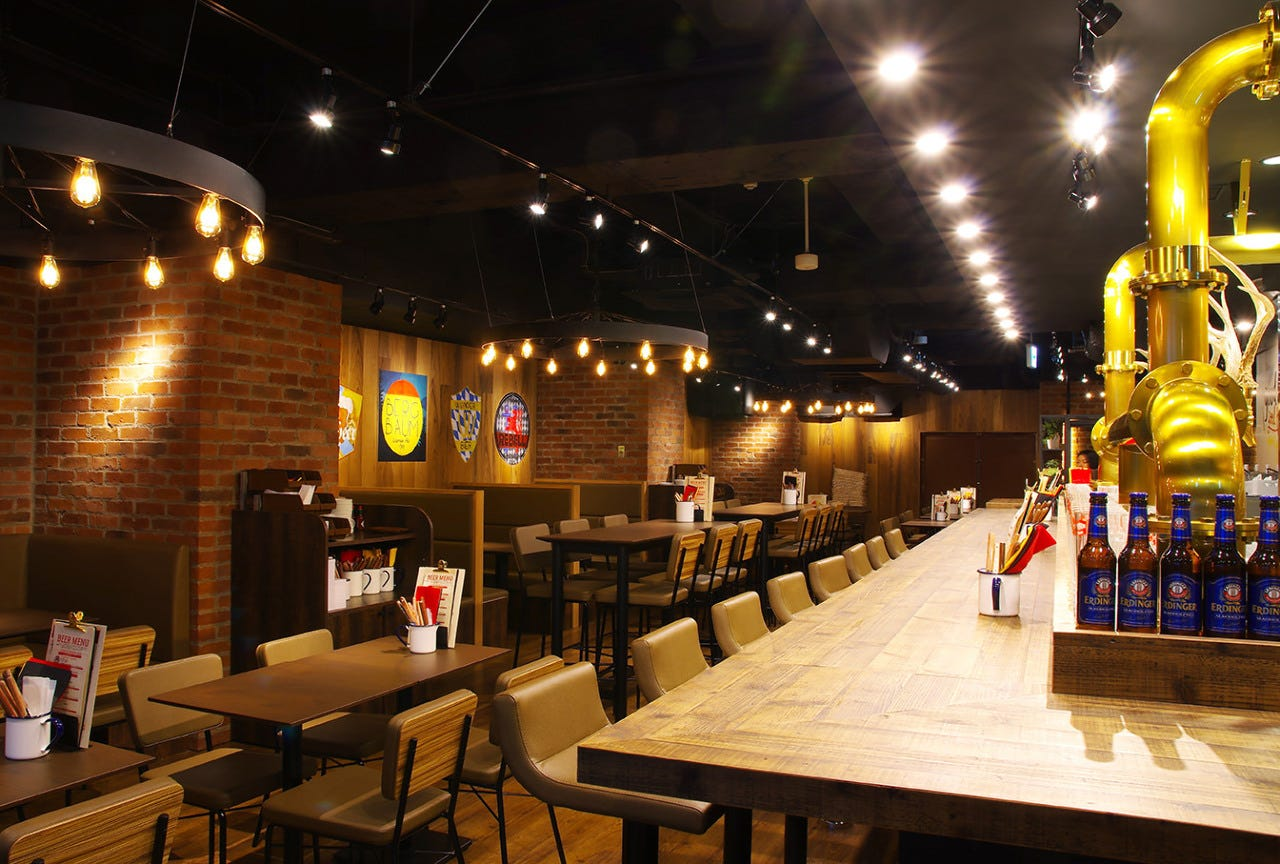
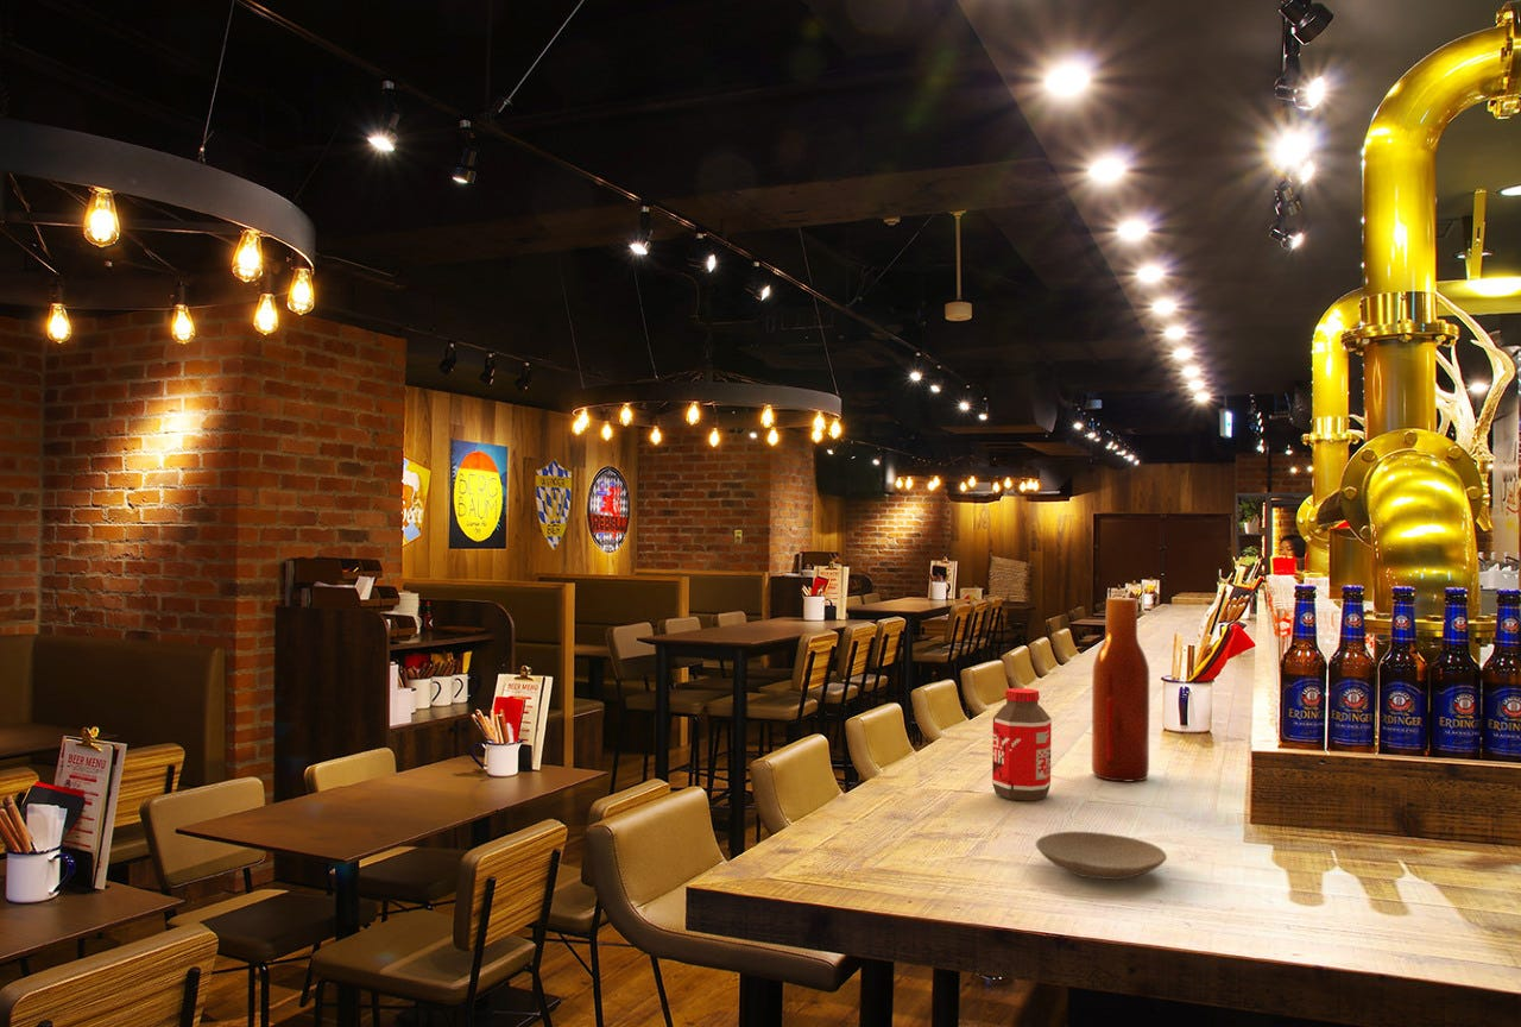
+ beer bottle (1121, 686)
+ plate (1099, 858)
+ bottle (1021, 742)
